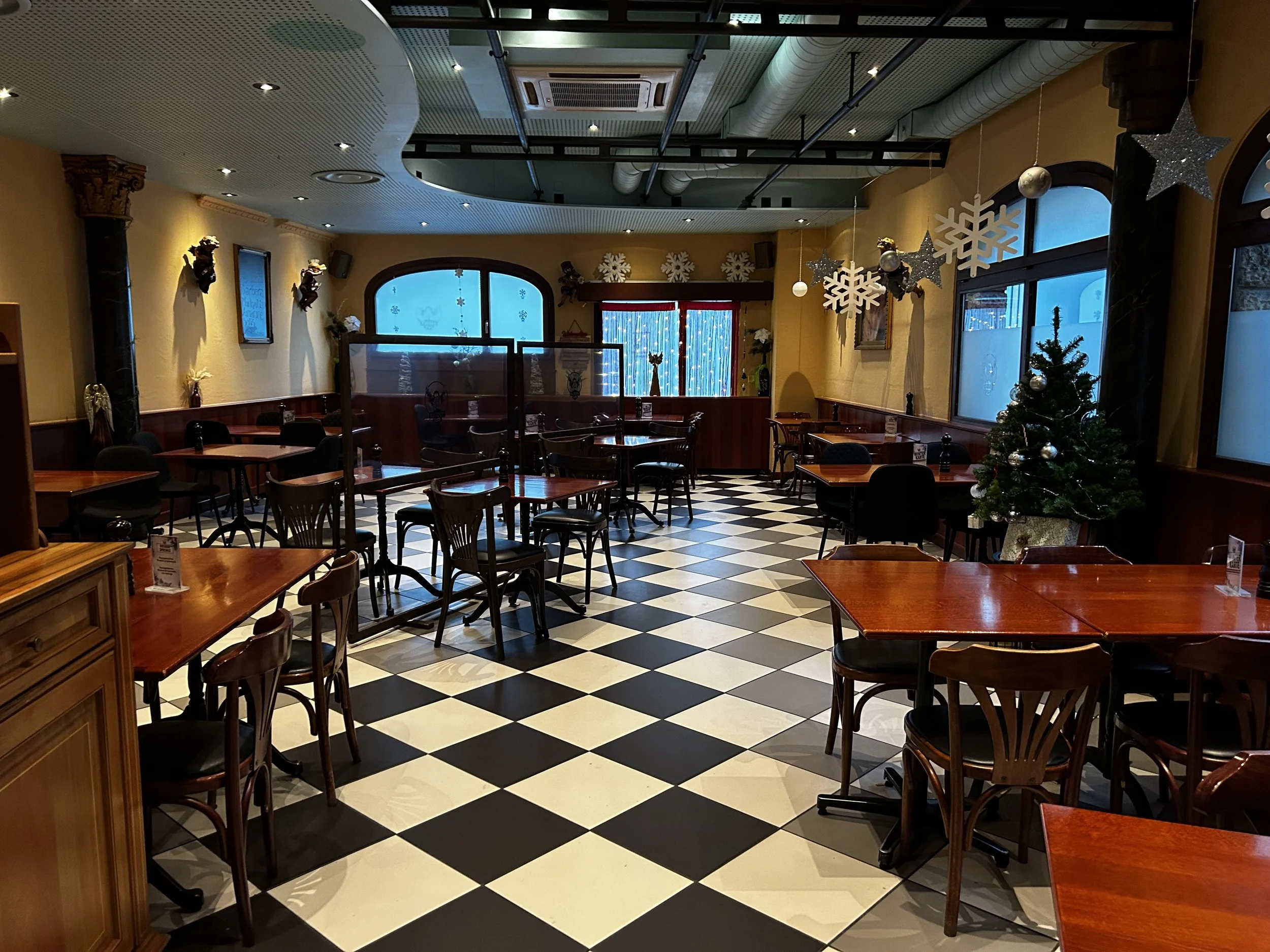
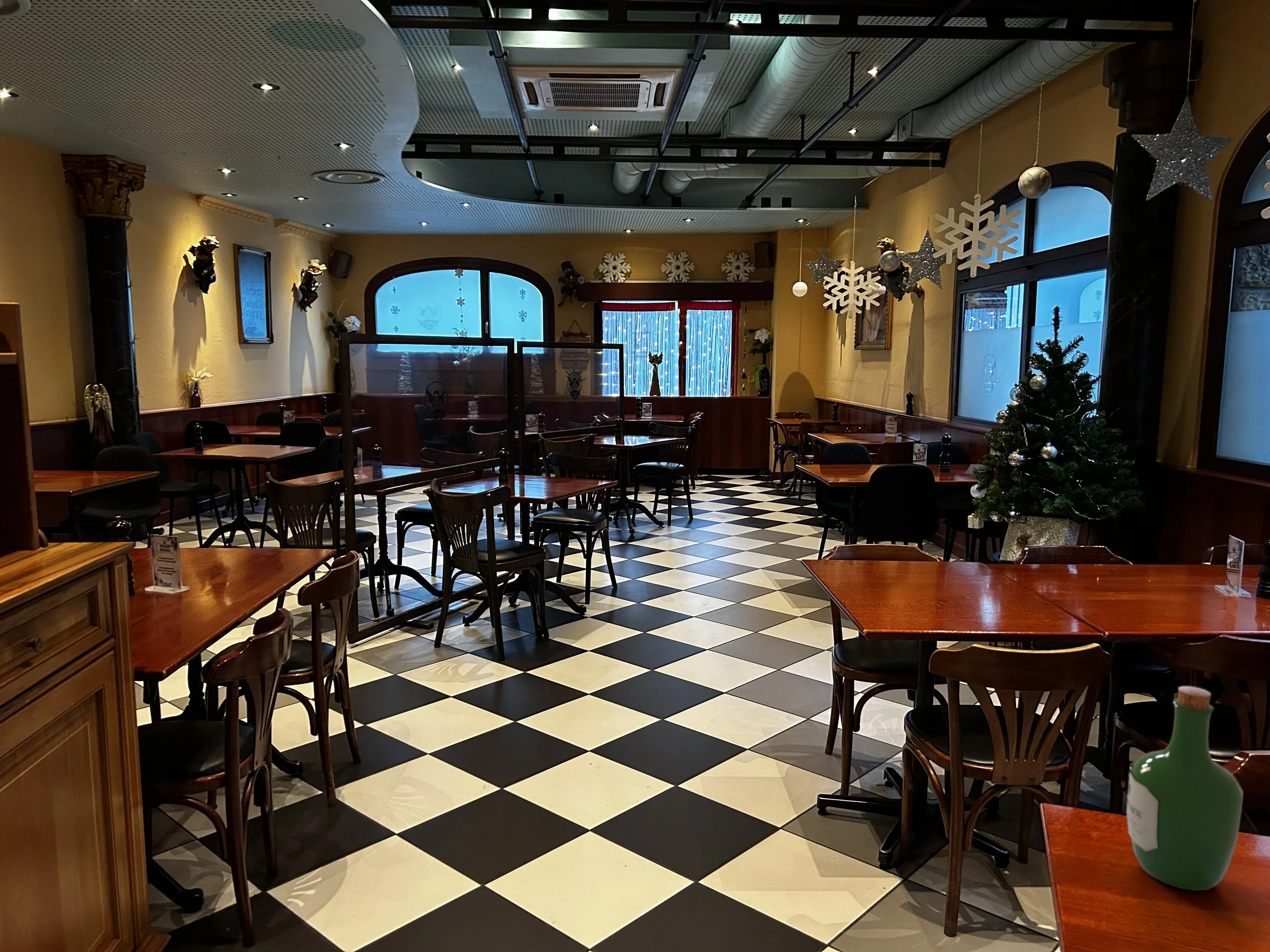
+ wine bottle (1185, 781)
